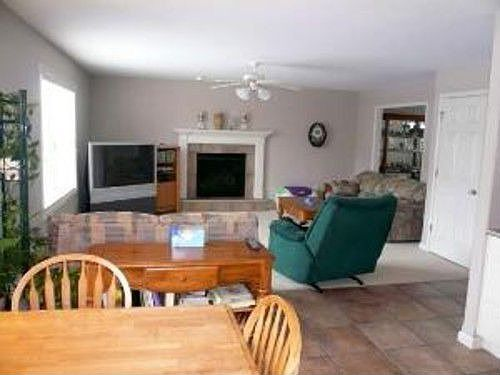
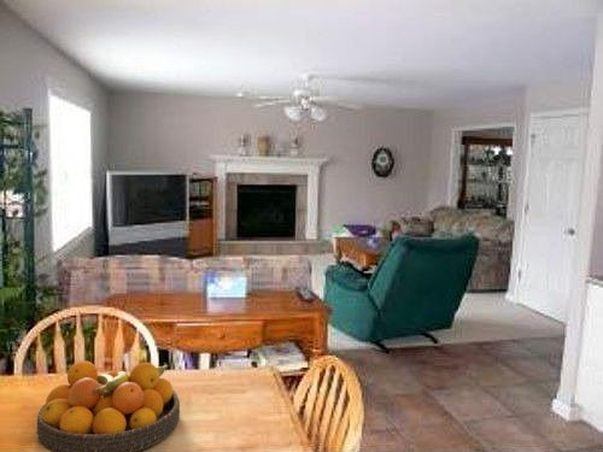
+ fruit bowl (111, 395)
